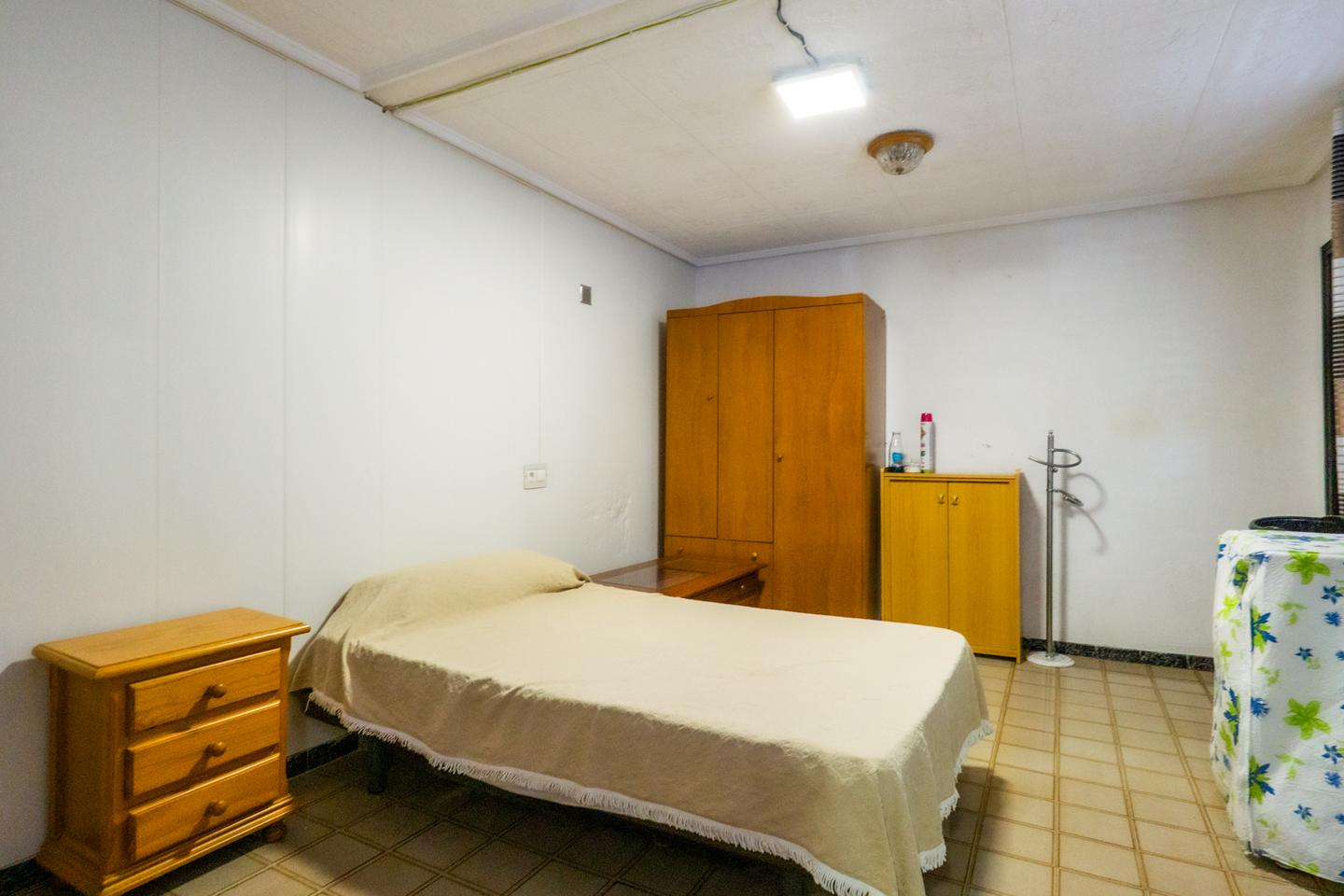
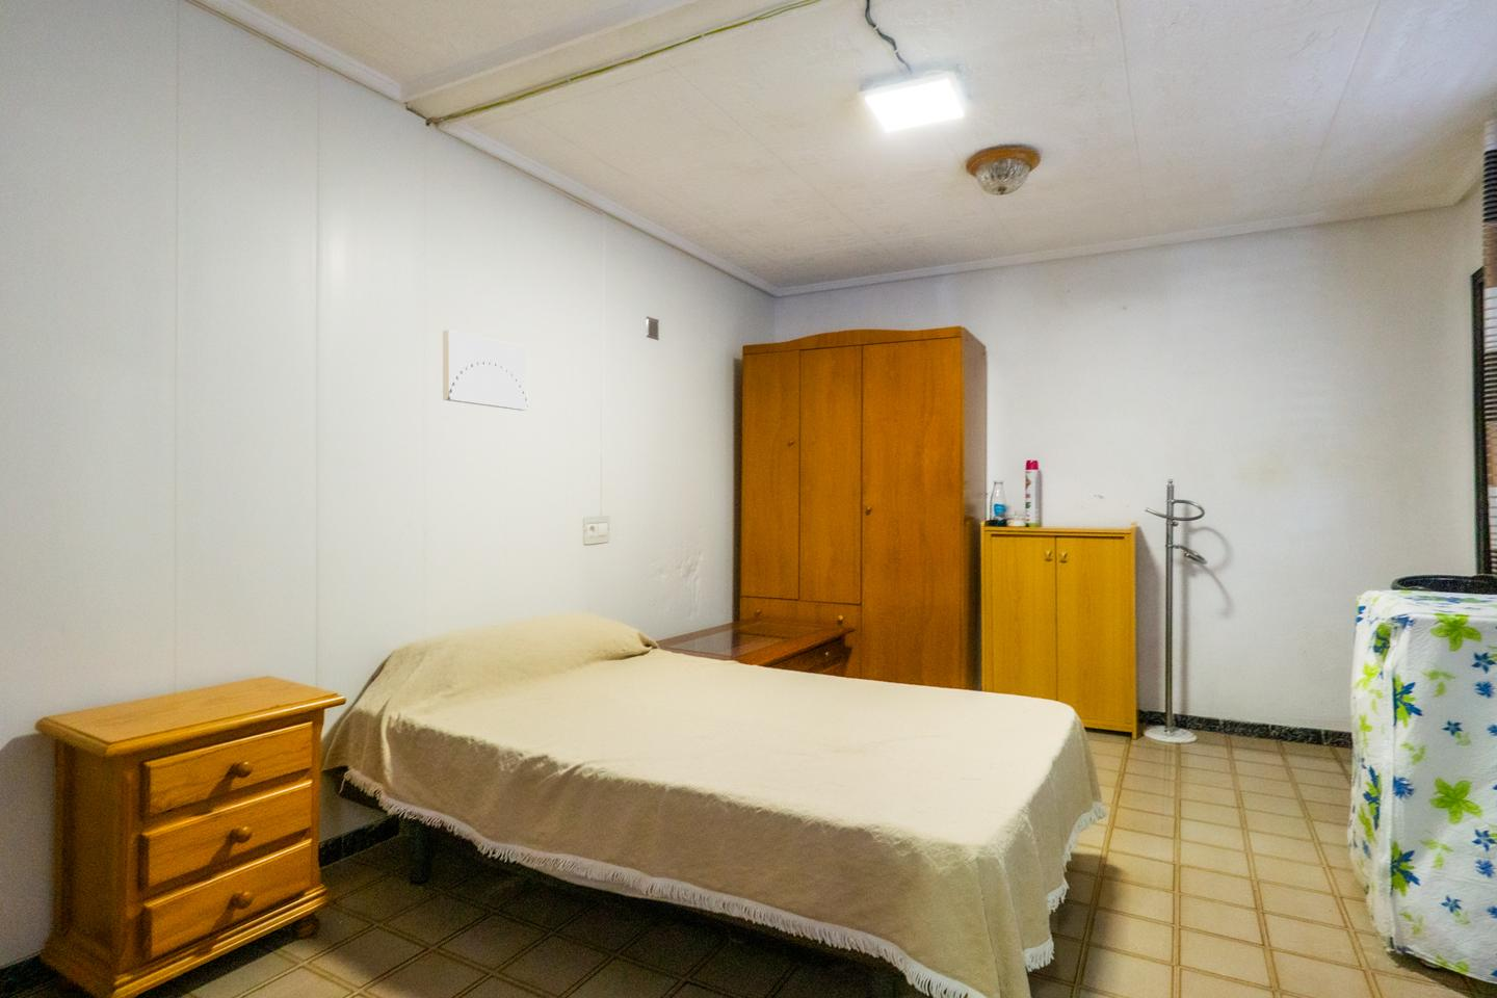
+ wall art (487, 372)
